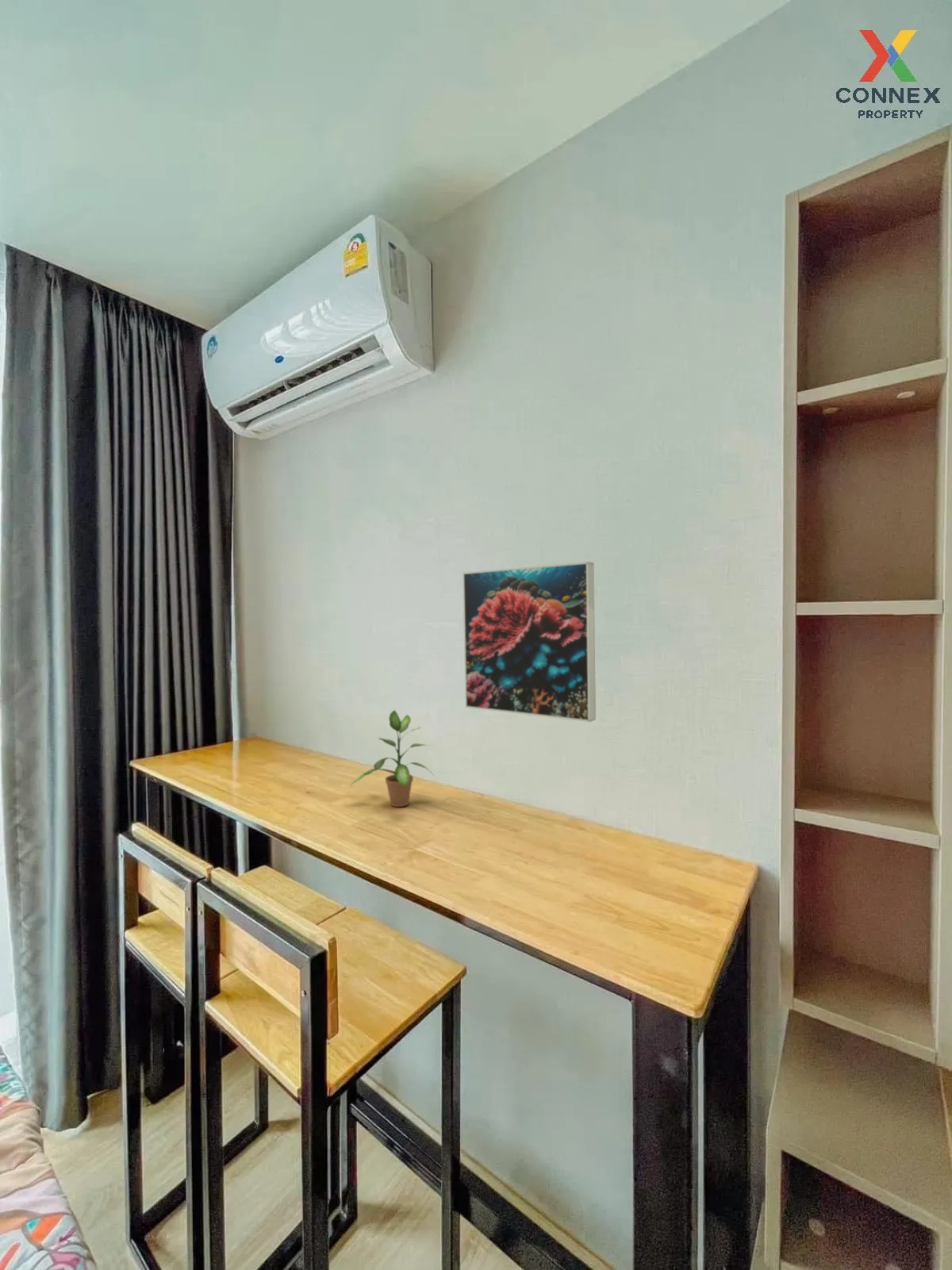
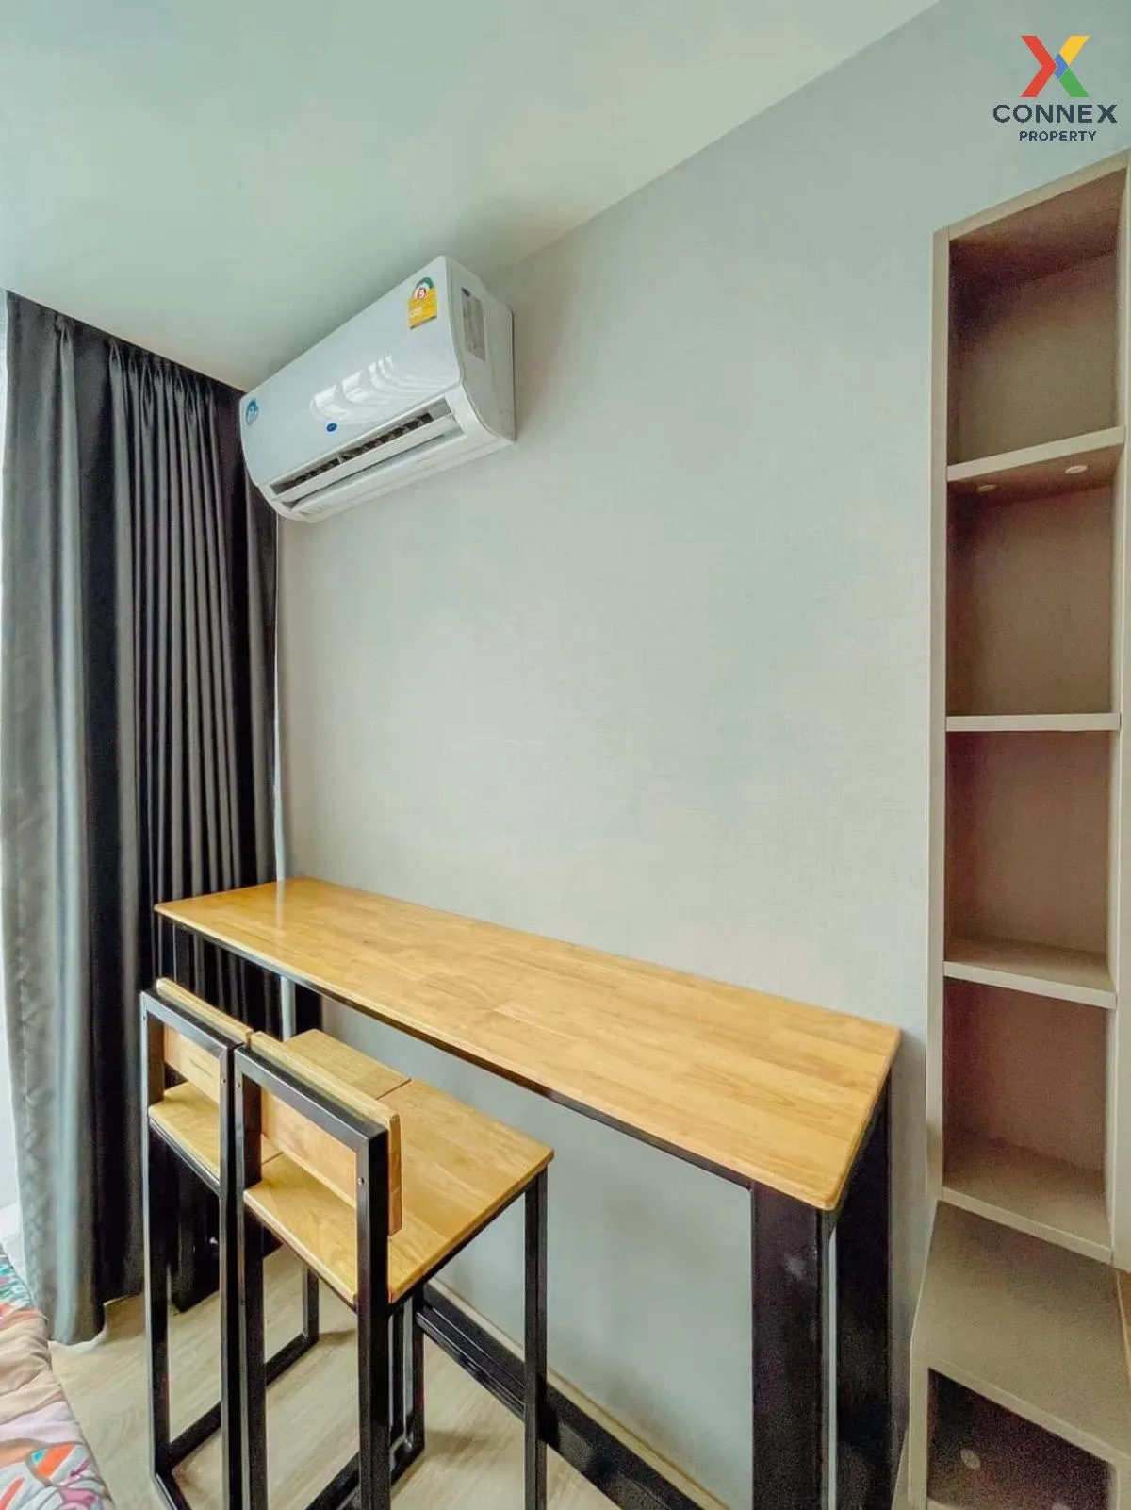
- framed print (524, 641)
- potted plant (390, 758)
